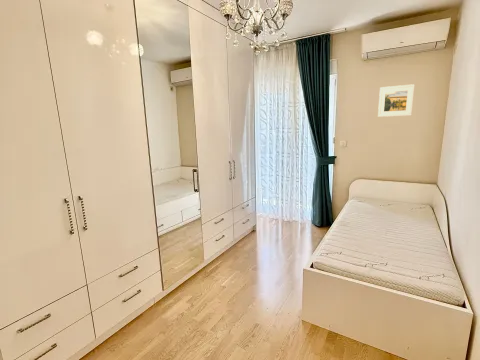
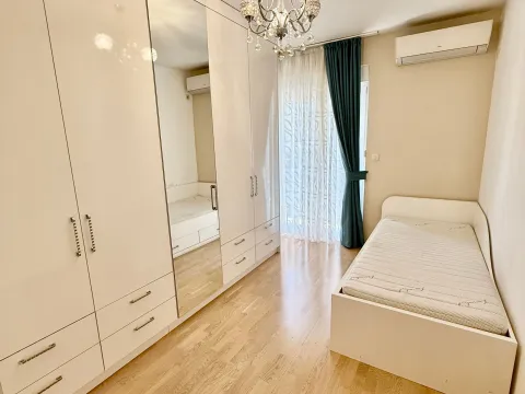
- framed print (395, 101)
